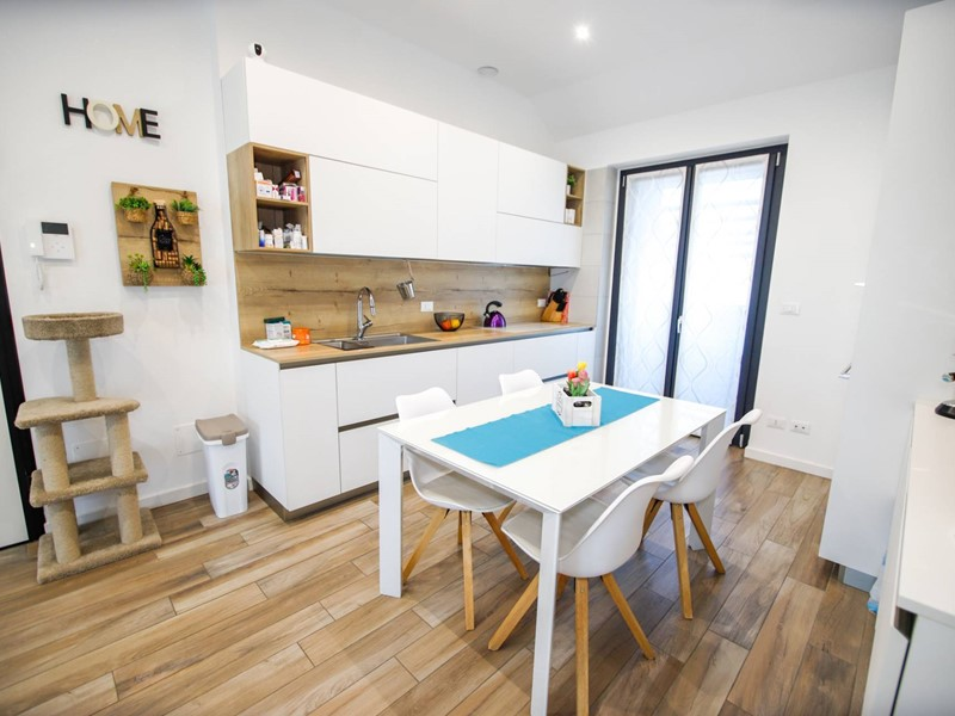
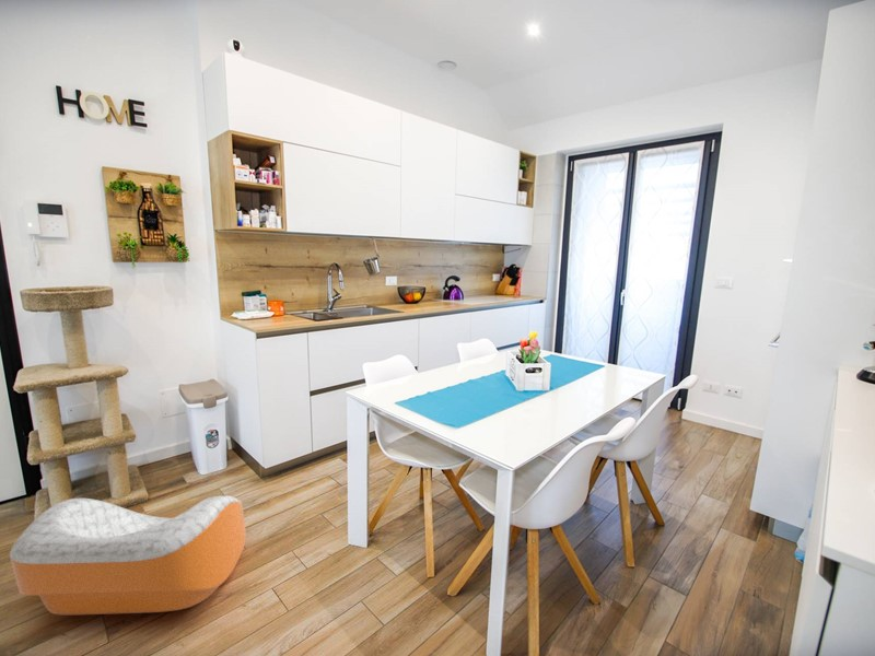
+ pet bed (145, 541)
